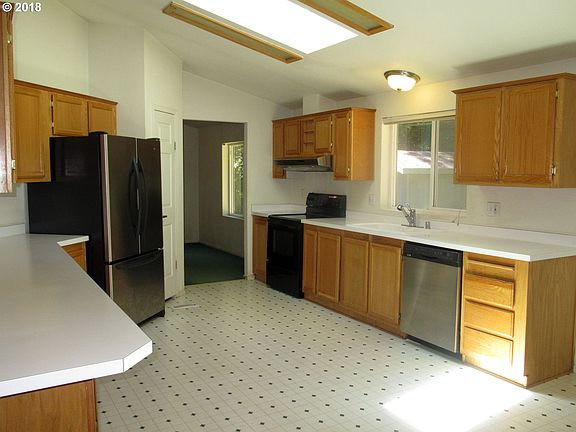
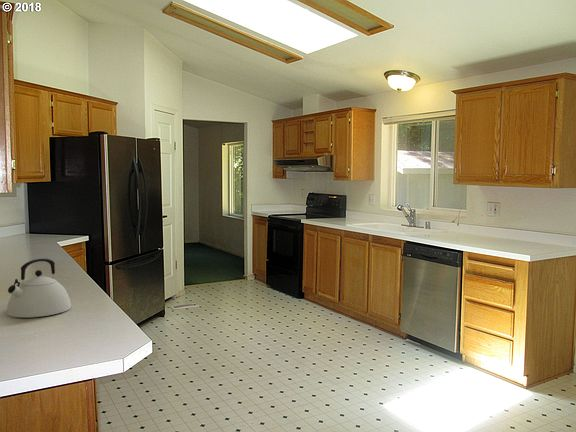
+ kettle (37, 284)
